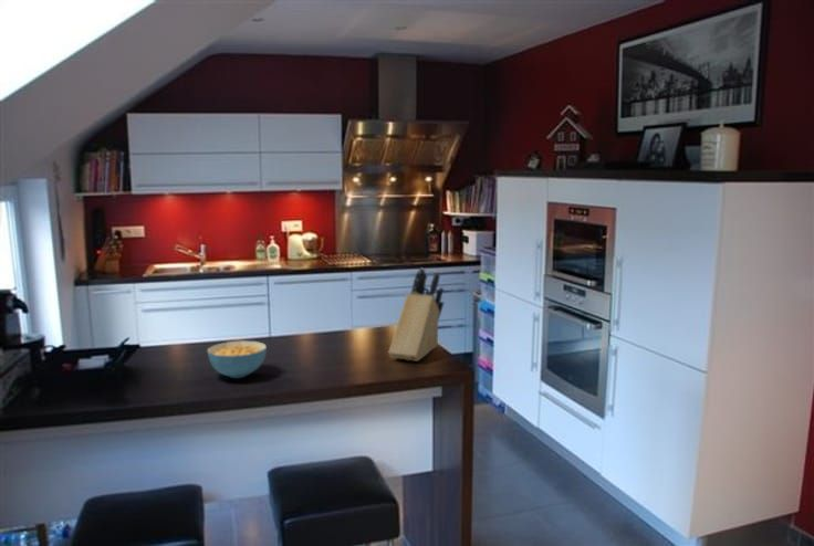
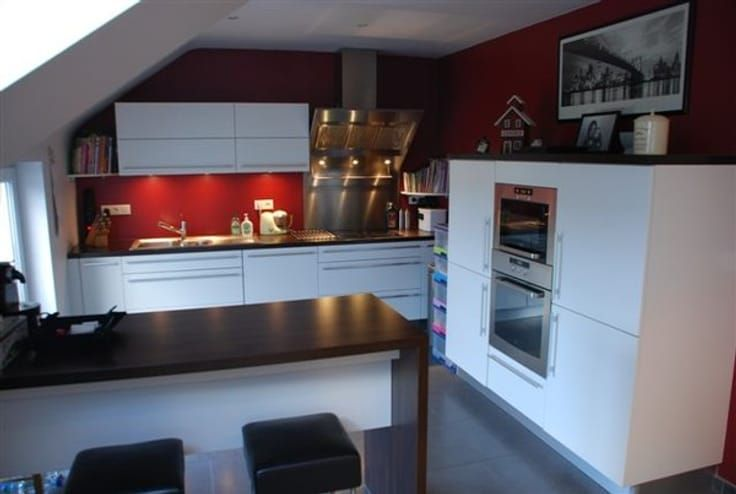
- cereal bowl (237, 361)
- knife block (418, 311)
